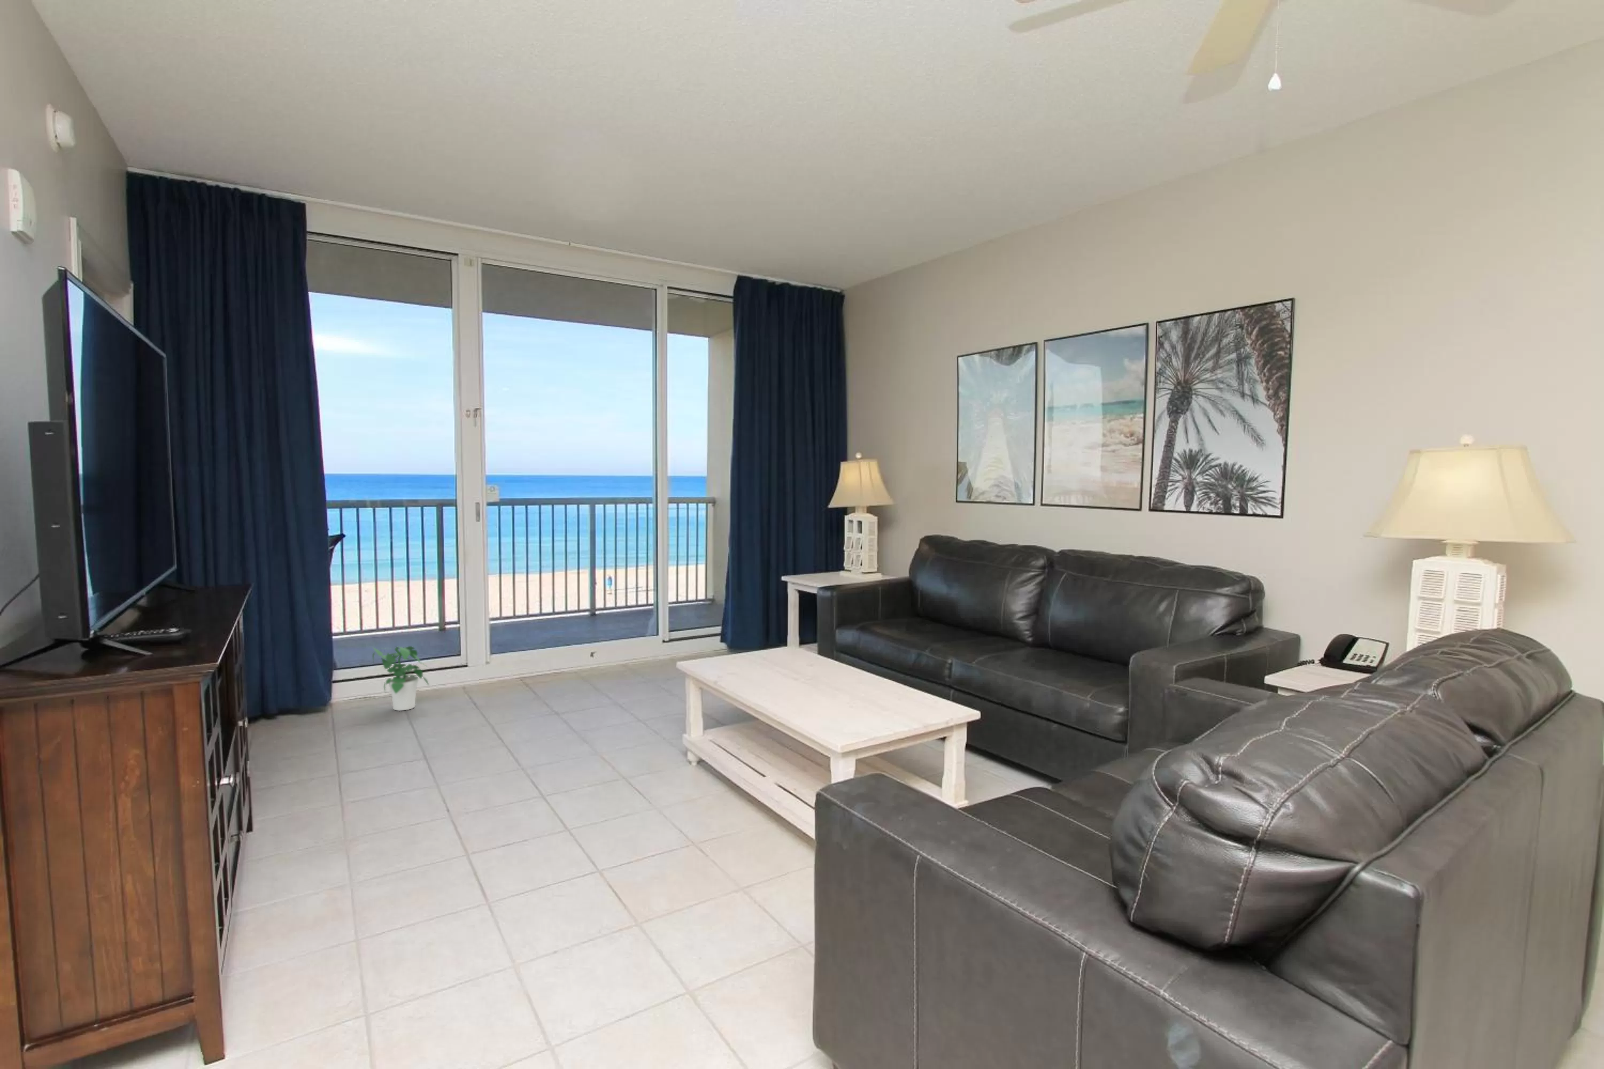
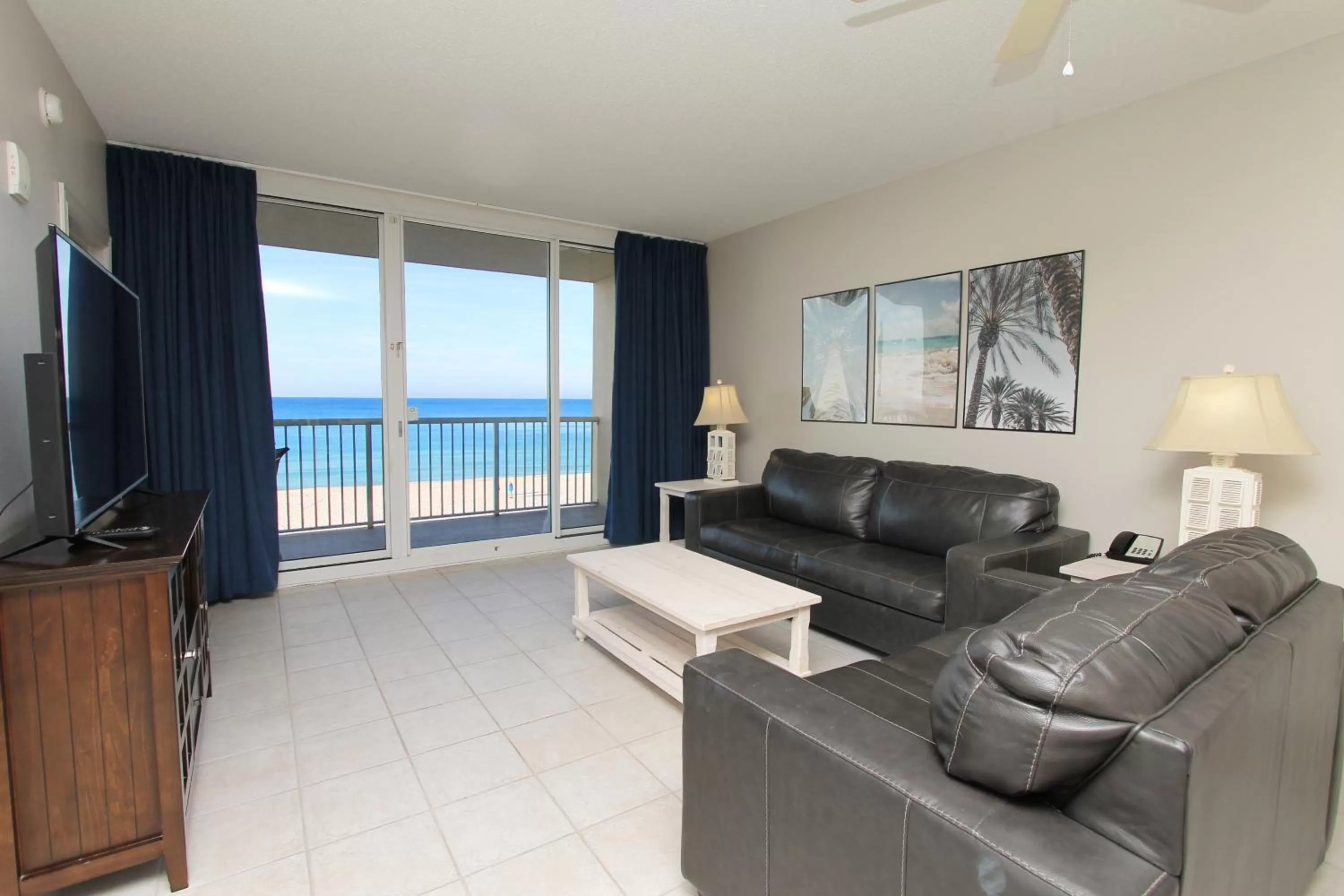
- potted plant (401, 676)
